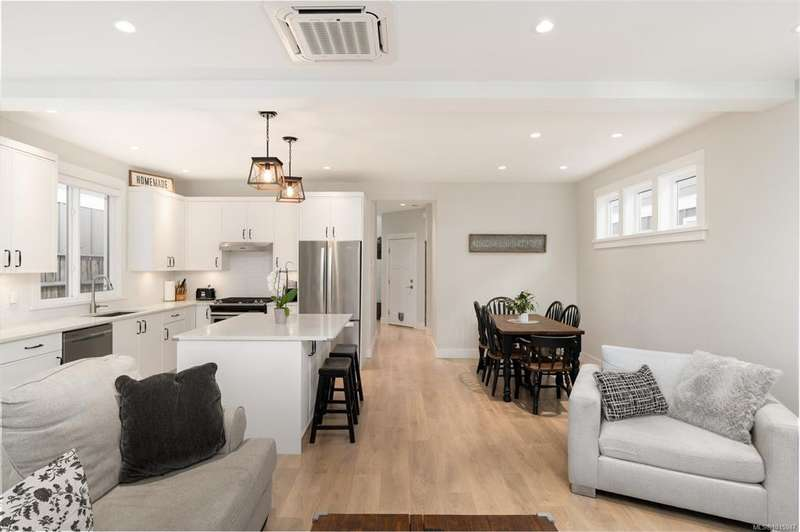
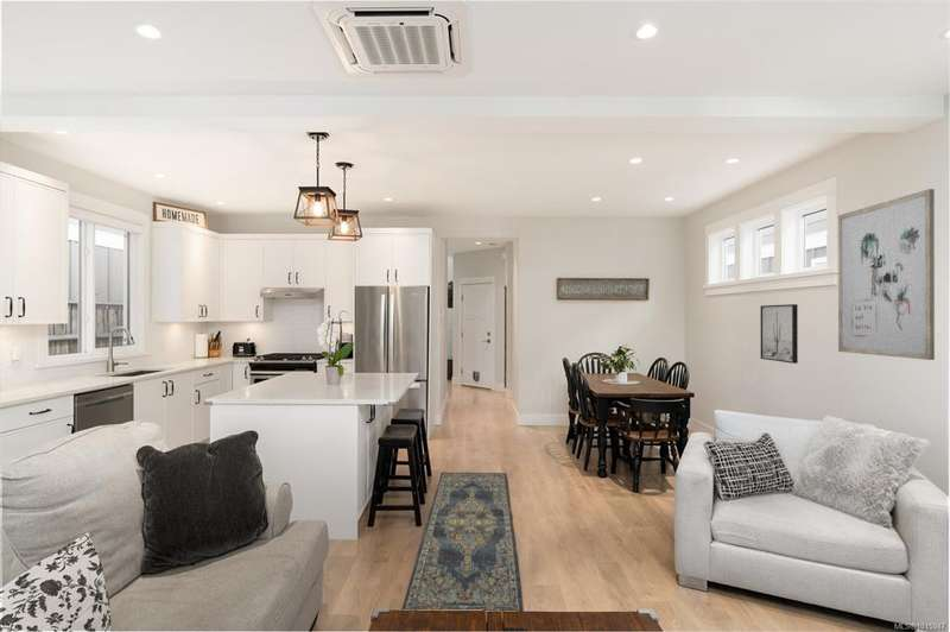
+ wall art (880, 279)
+ rug (469, 523)
+ wall art (778, 333)
